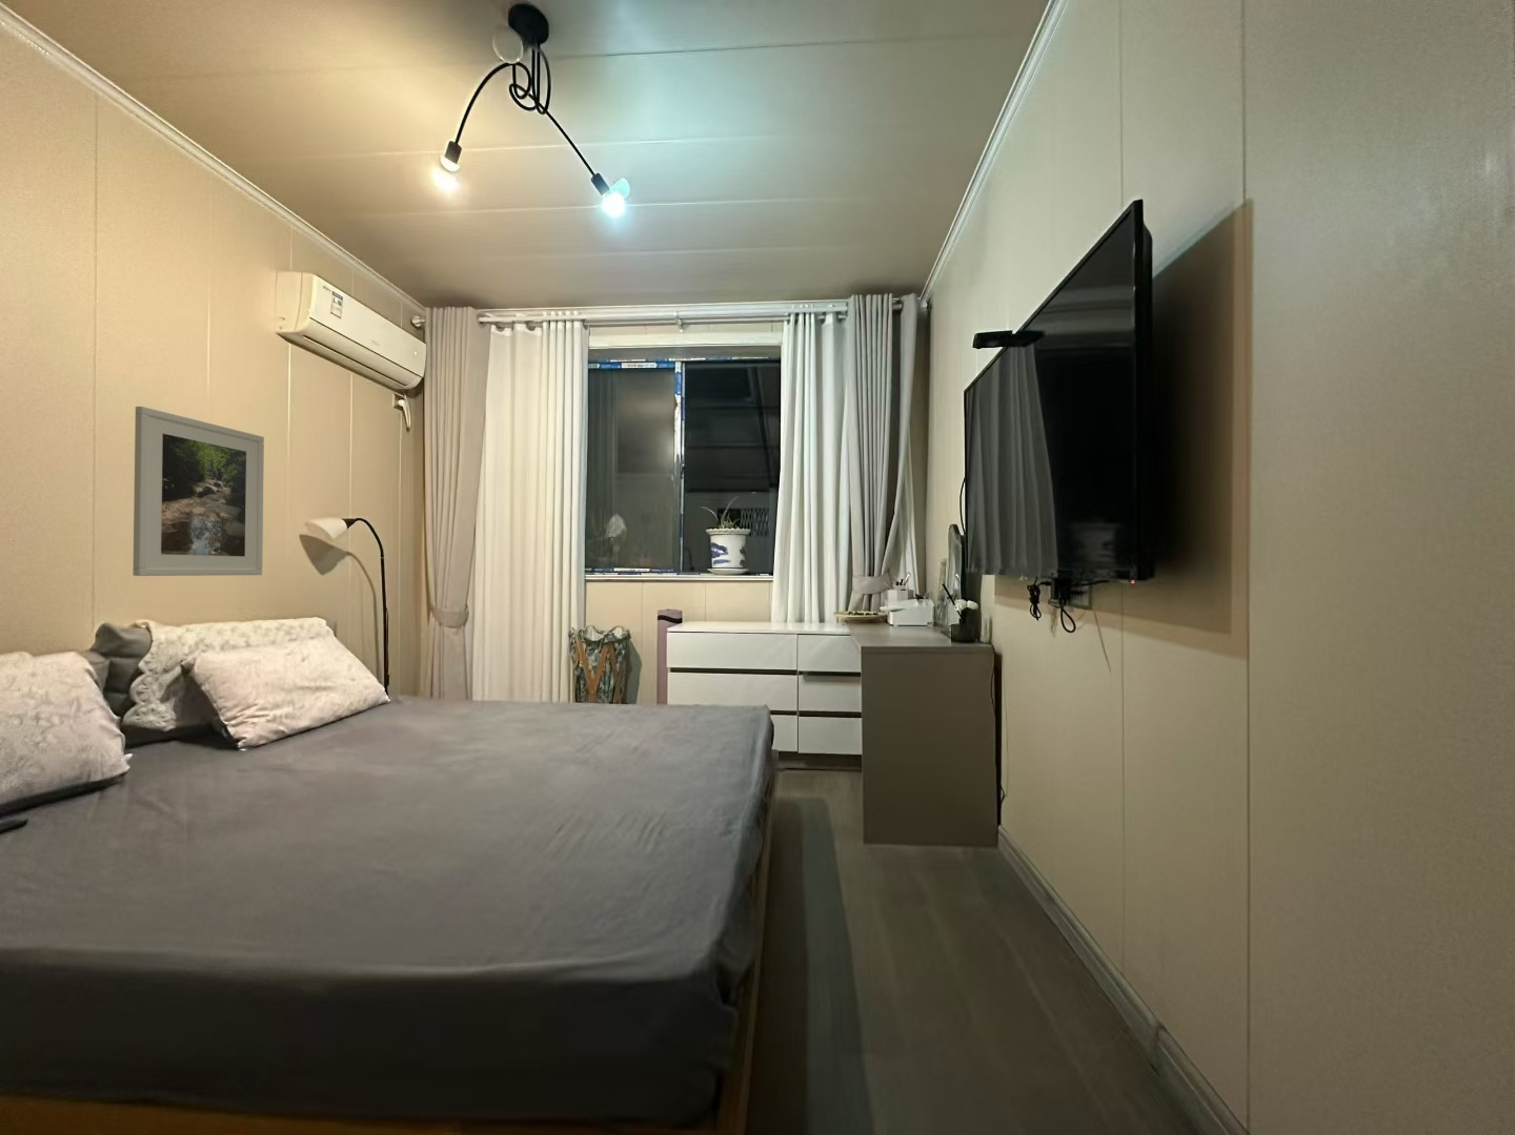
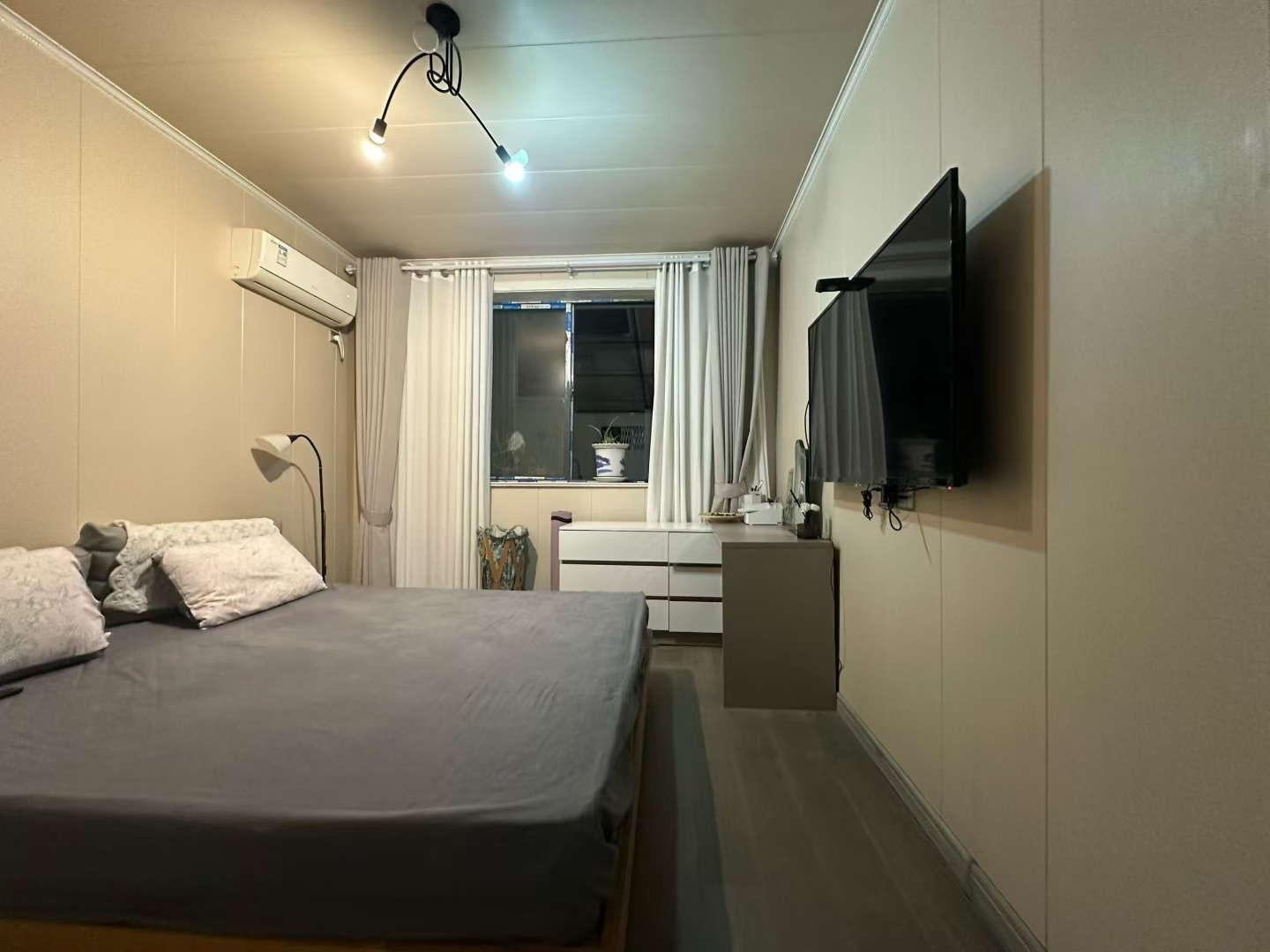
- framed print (205, 500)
